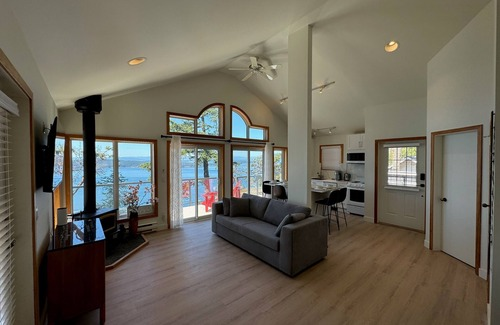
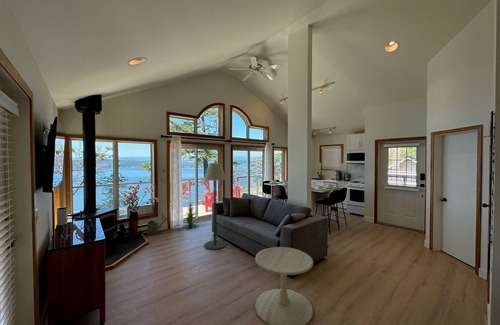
+ watering can (155, 225)
+ indoor plant (190, 213)
+ floor lamp (215, 204)
+ side table (283, 282)
